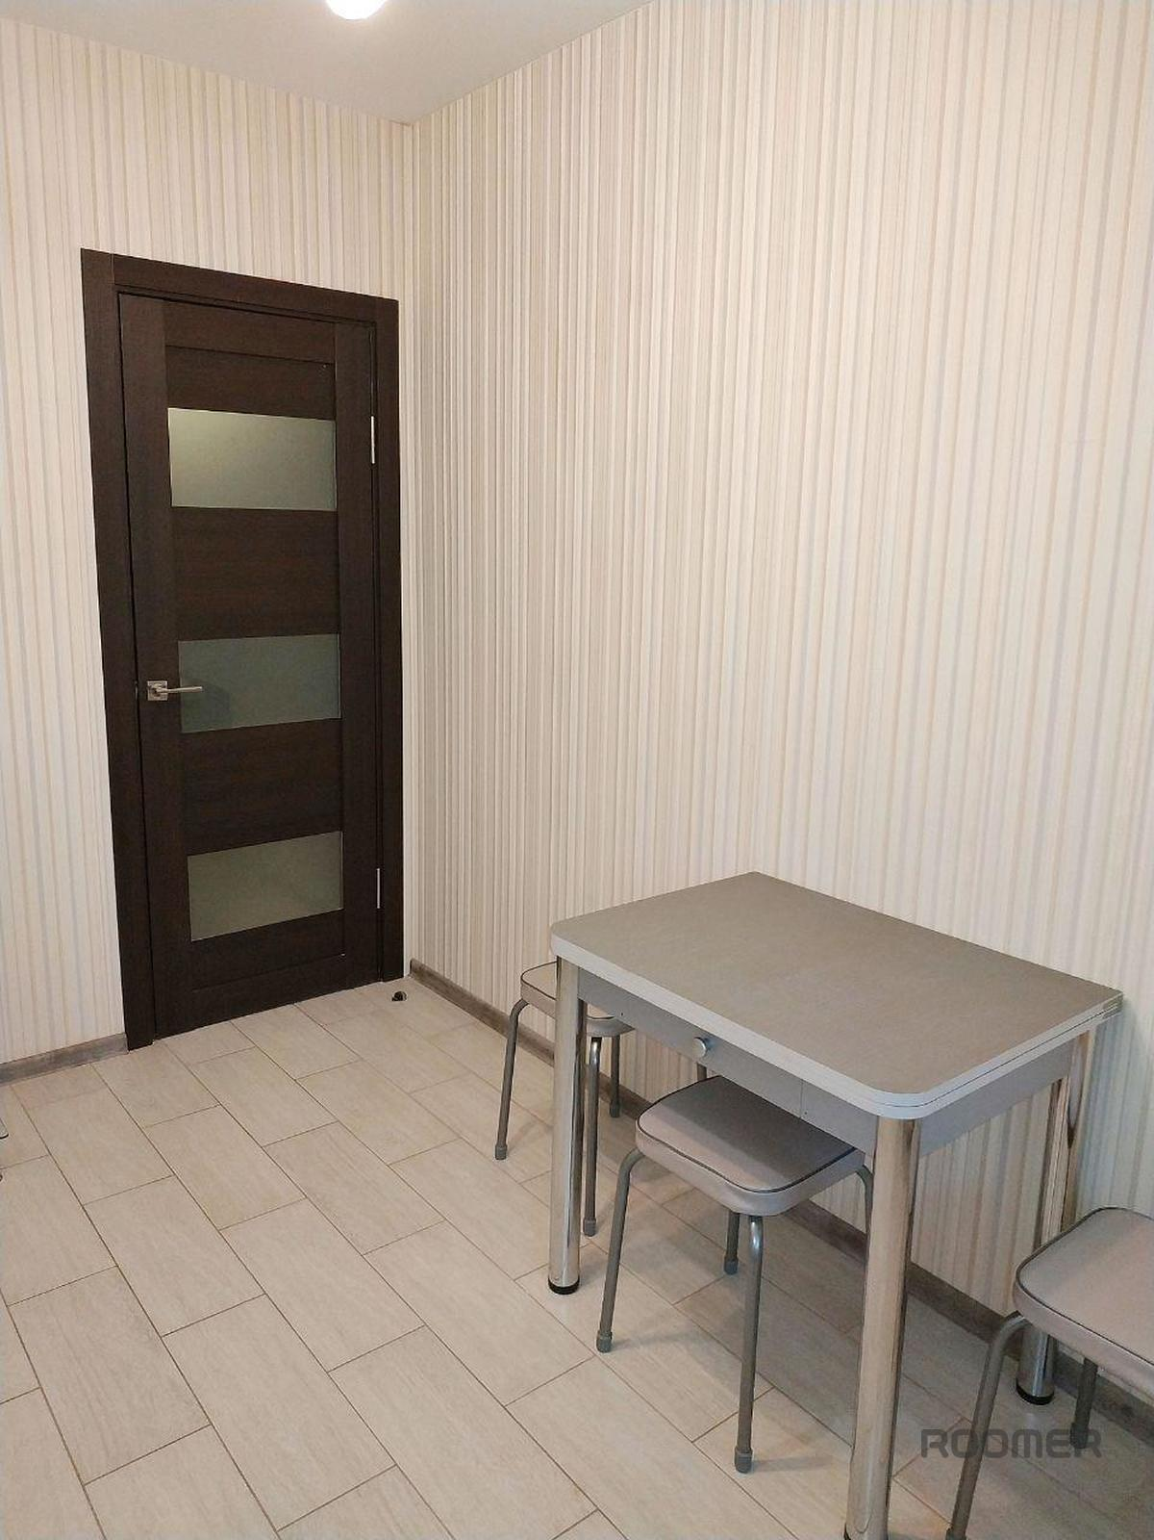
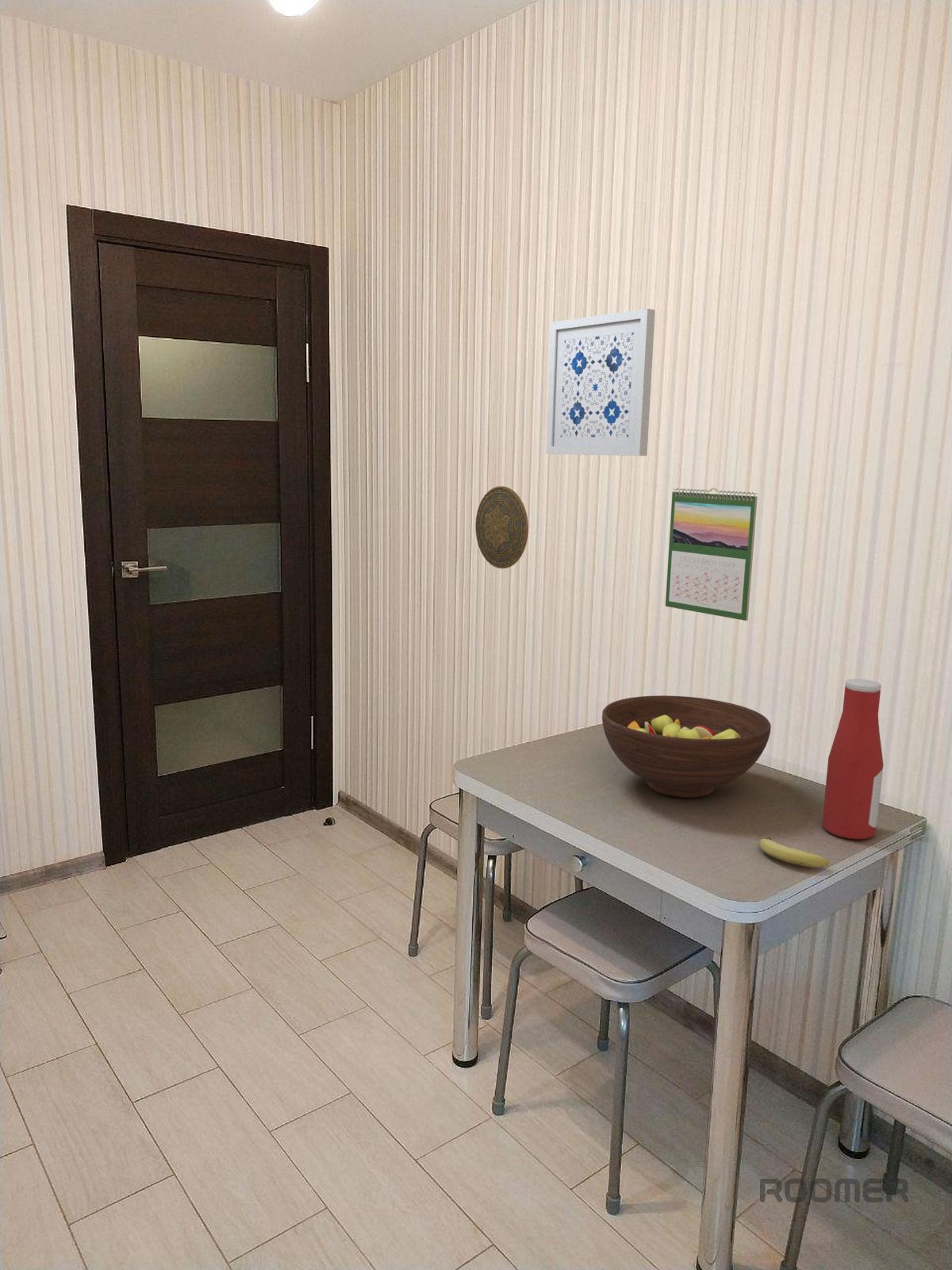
+ calendar (708, 551)
+ wall art (597, 386)
+ fruit (787, 849)
+ fruit bowl (682, 752)
+ decorative plate (498, 527)
+ bottle (856, 756)
